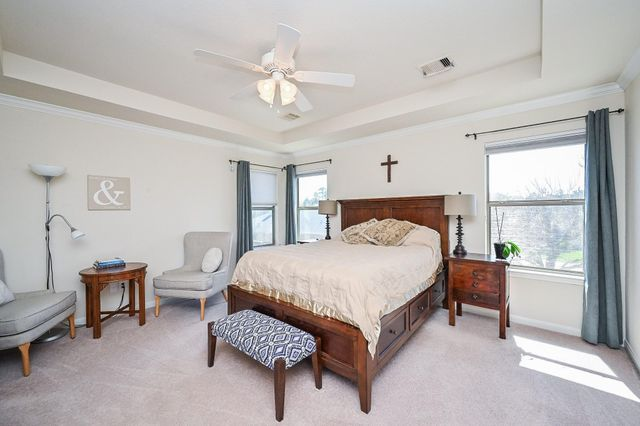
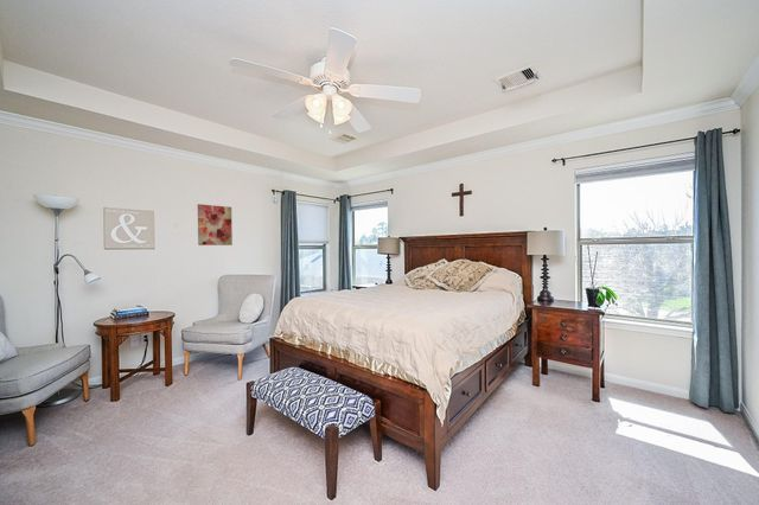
+ wall art (215, 225)
